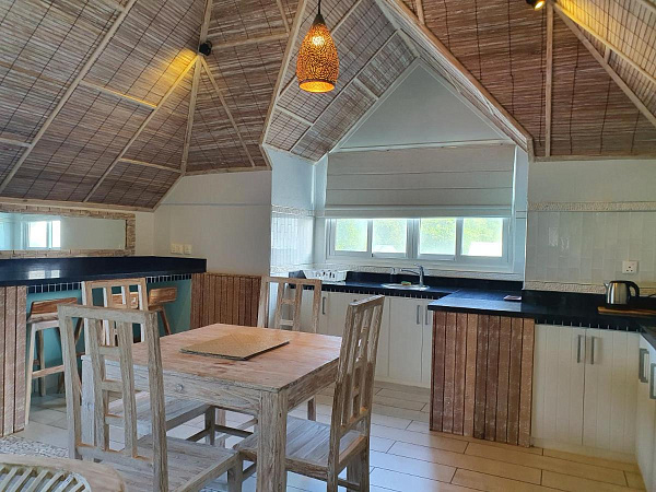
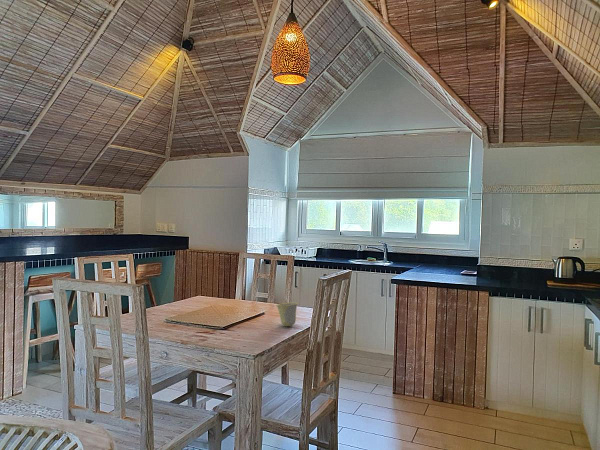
+ cup (286, 313)
